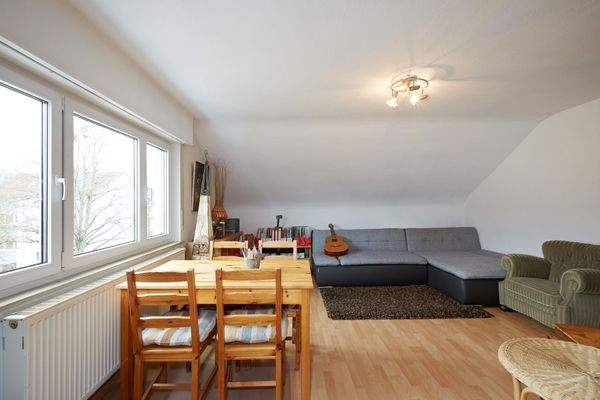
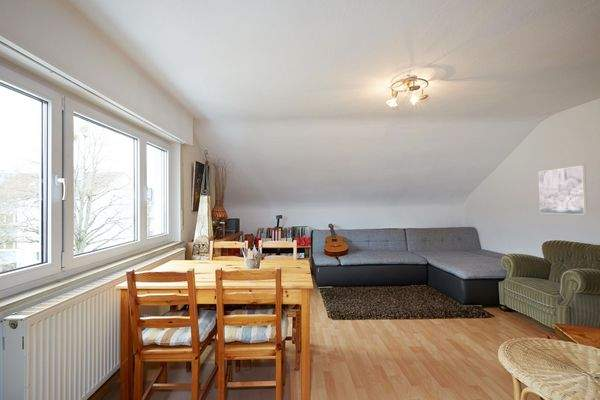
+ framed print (560, 191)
